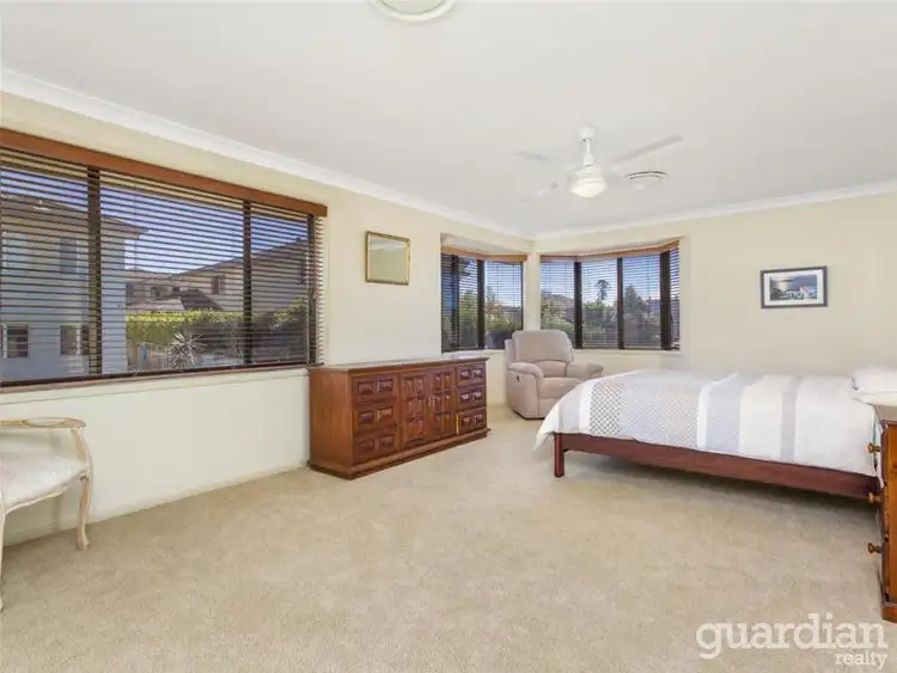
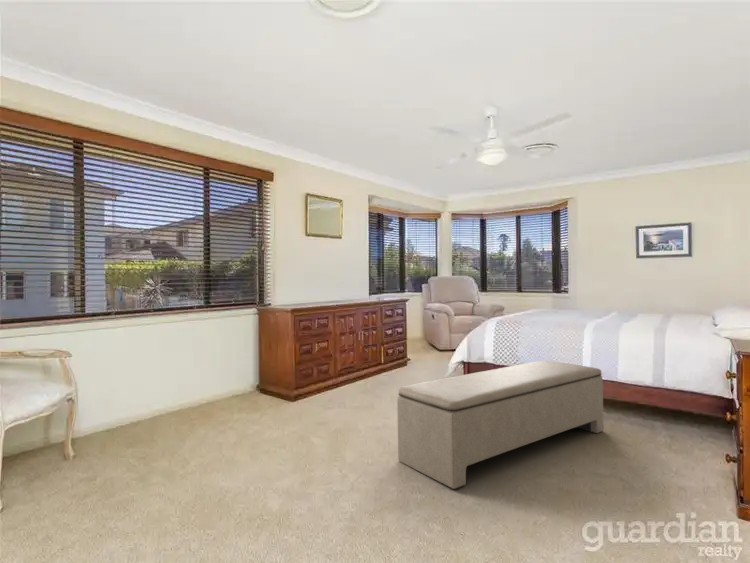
+ bench (508, 409)
